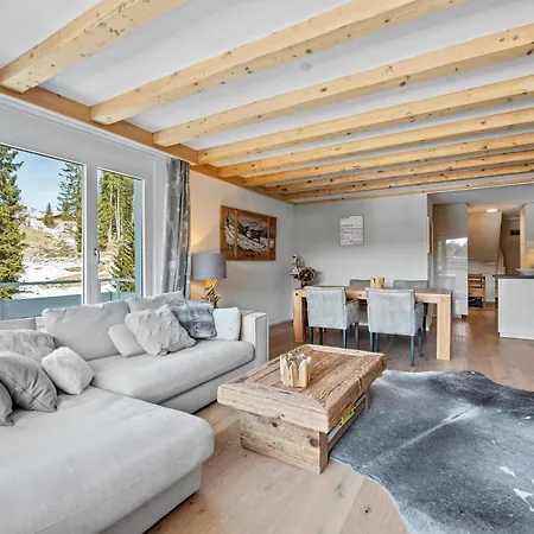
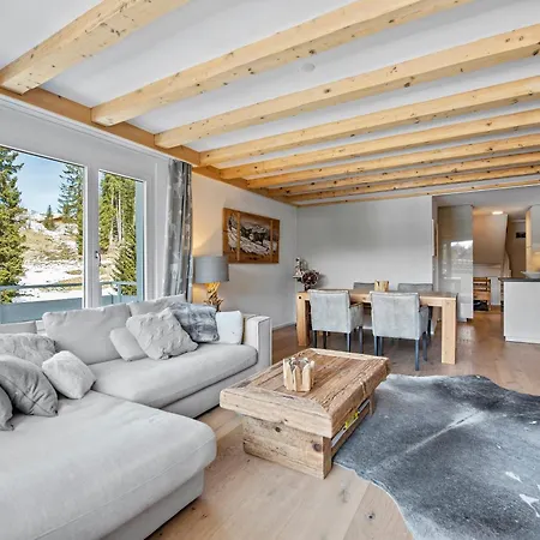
- wall art (351, 230)
